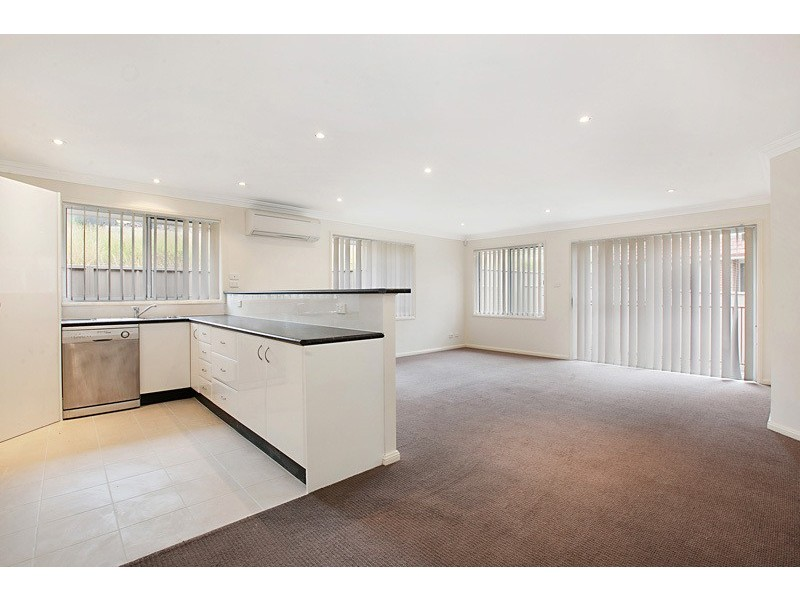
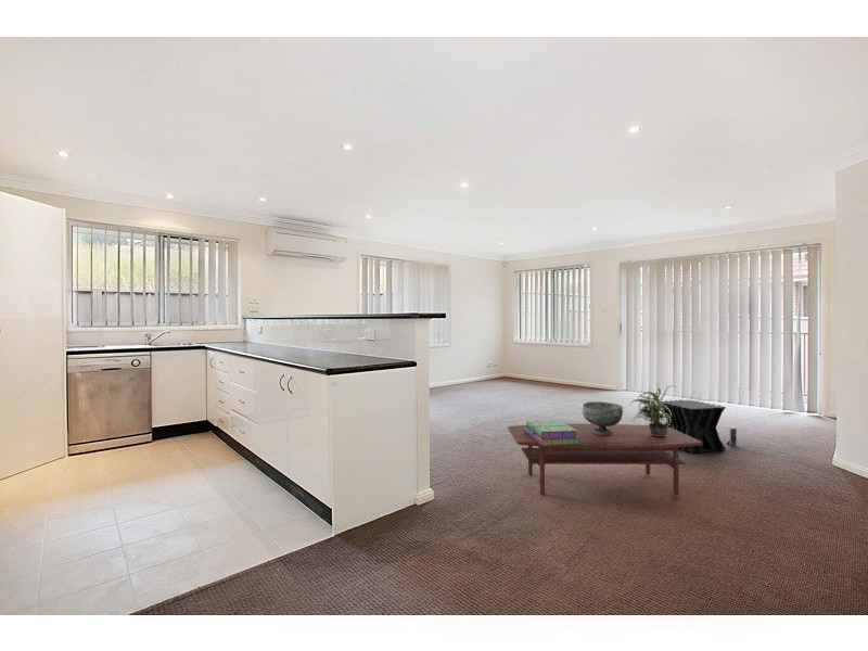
+ coffee table (598, 458)
+ decorative bowl (602, 418)
+ side table (699, 424)
+ stack of books (550, 431)
+ potted plant (654, 409)
